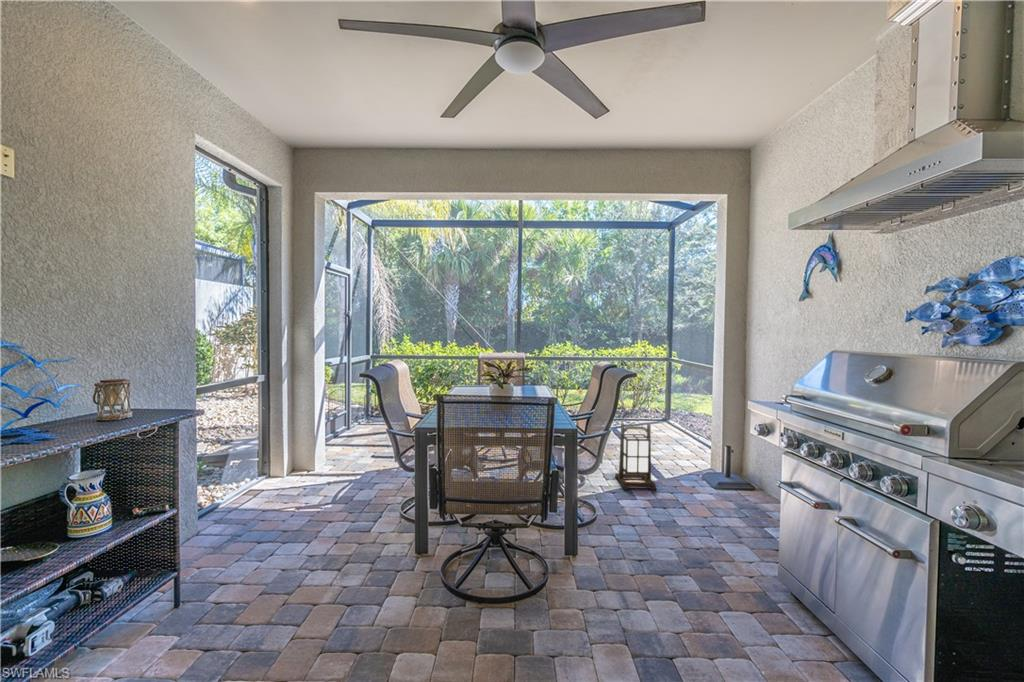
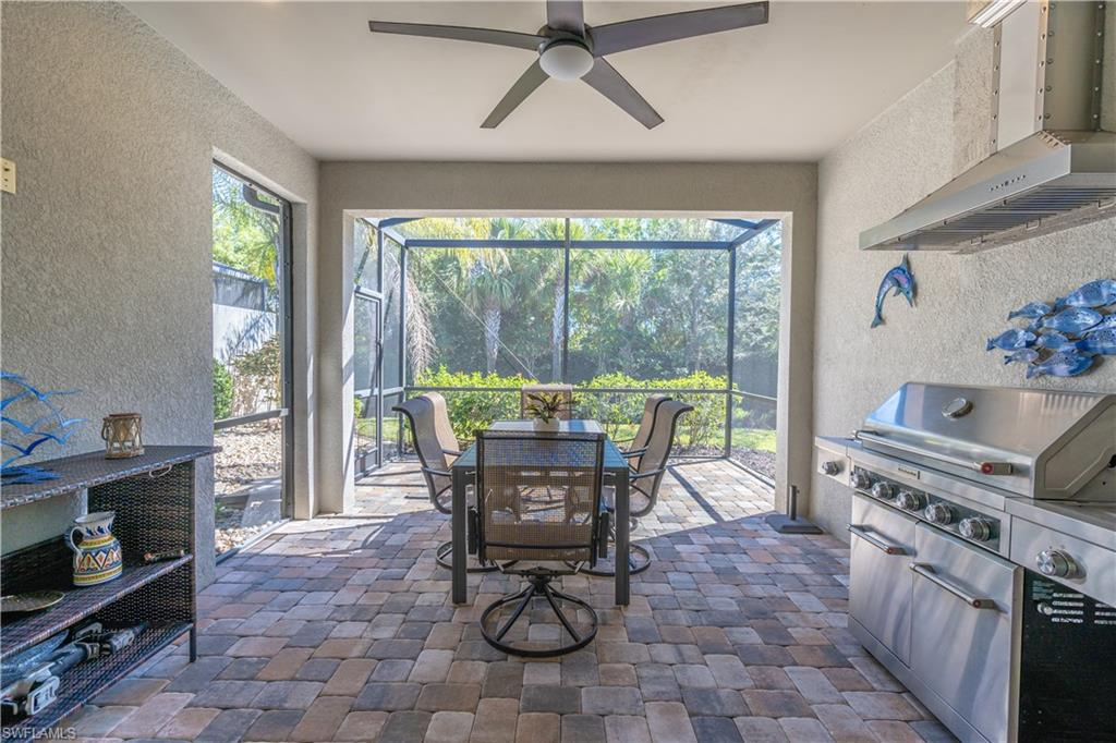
- lantern (635, 453)
